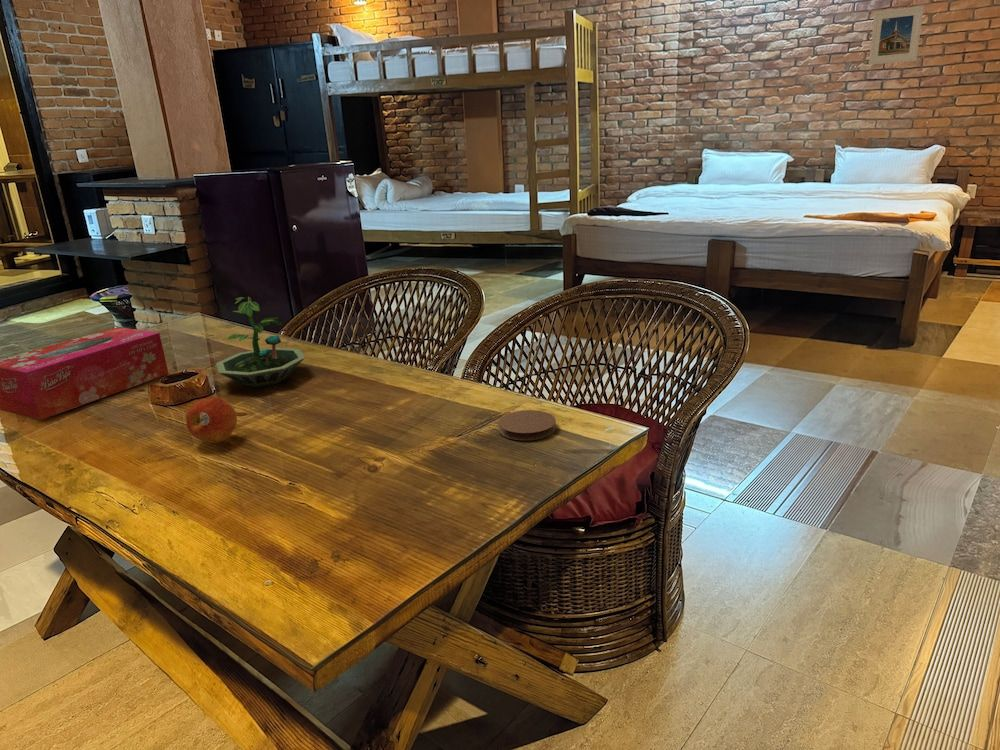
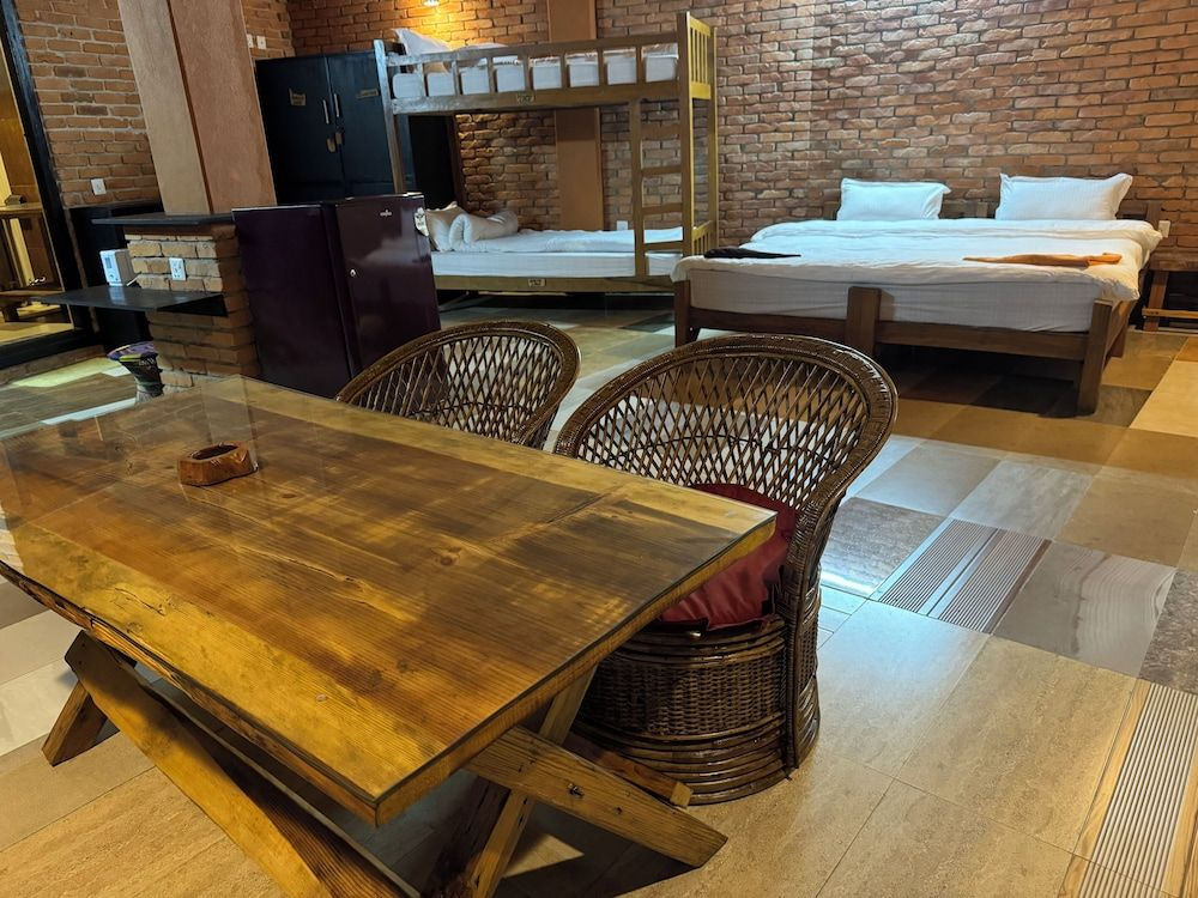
- terrarium (251, 314)
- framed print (895, 36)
- coaster (527, 424)
- fruit (211, 420)
- tissue box (82, 369)
